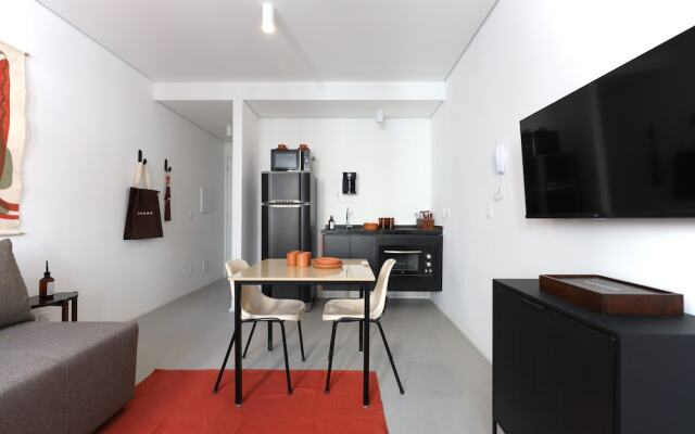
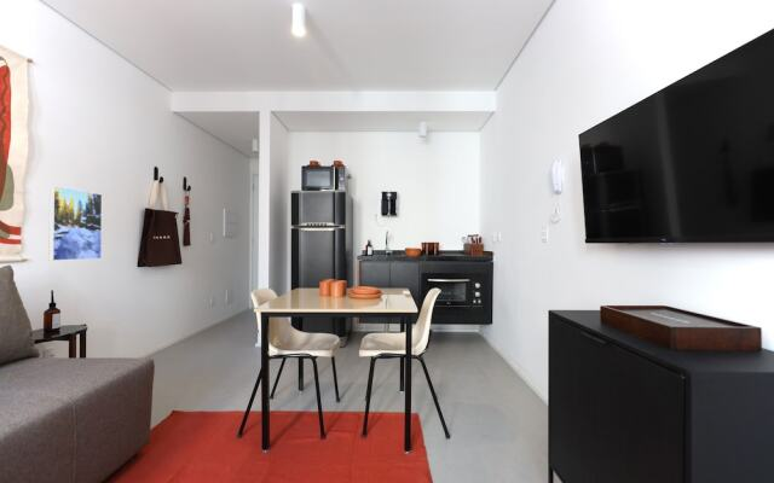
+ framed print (77, 225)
